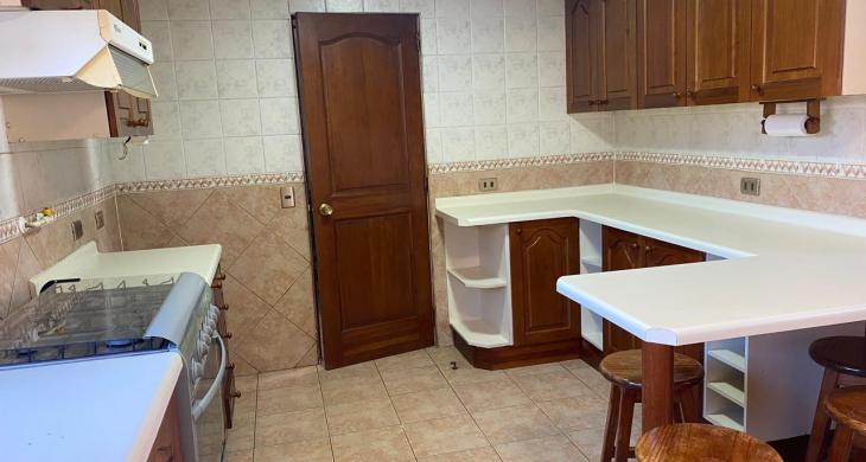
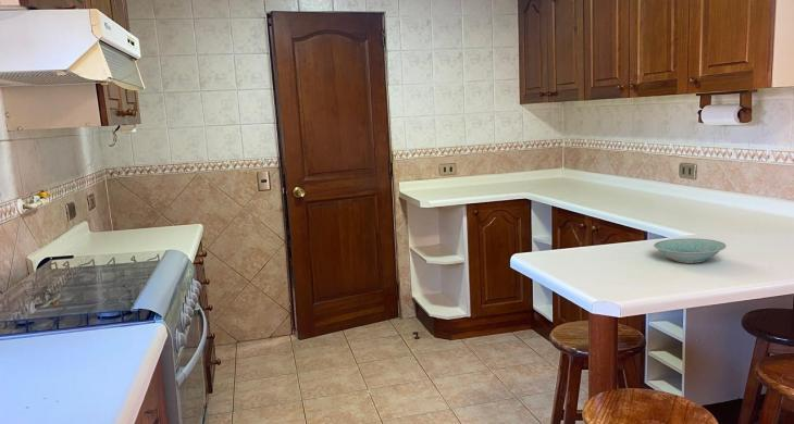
+ bowl (688, 251)
